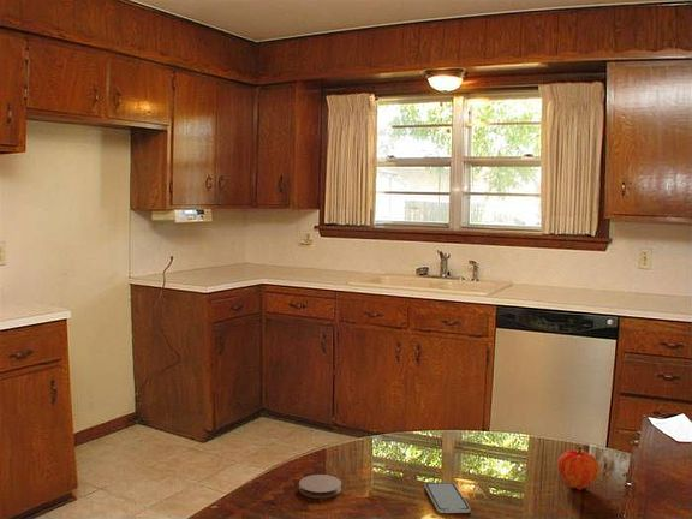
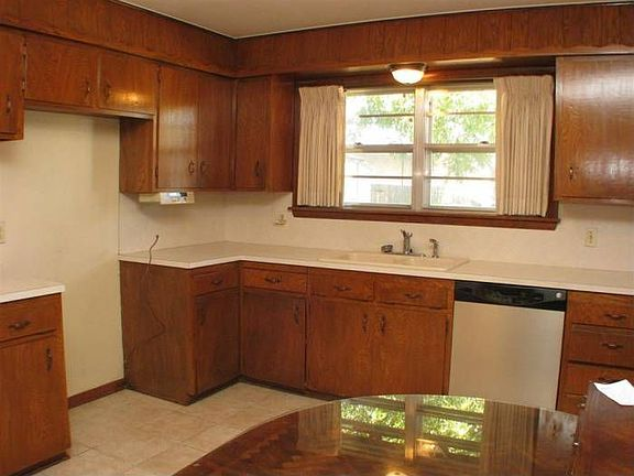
- coaster (320, 485)
- smartphone (446, 496)
- fruit (578, 466)
